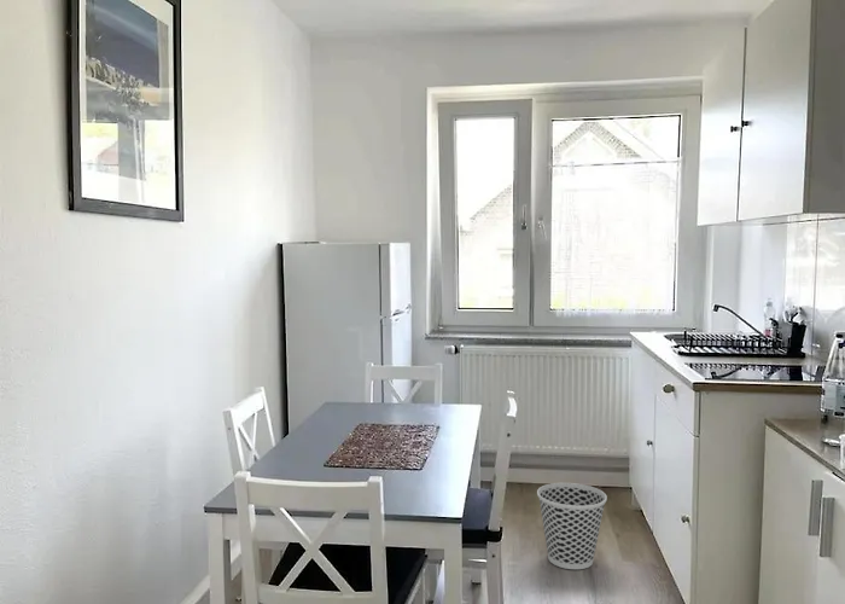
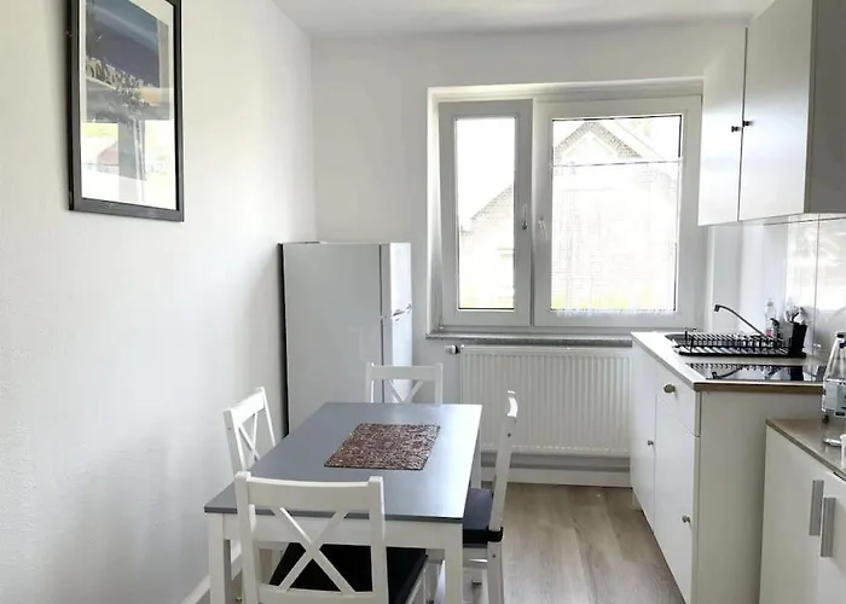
- wastebasket (571, 527)
